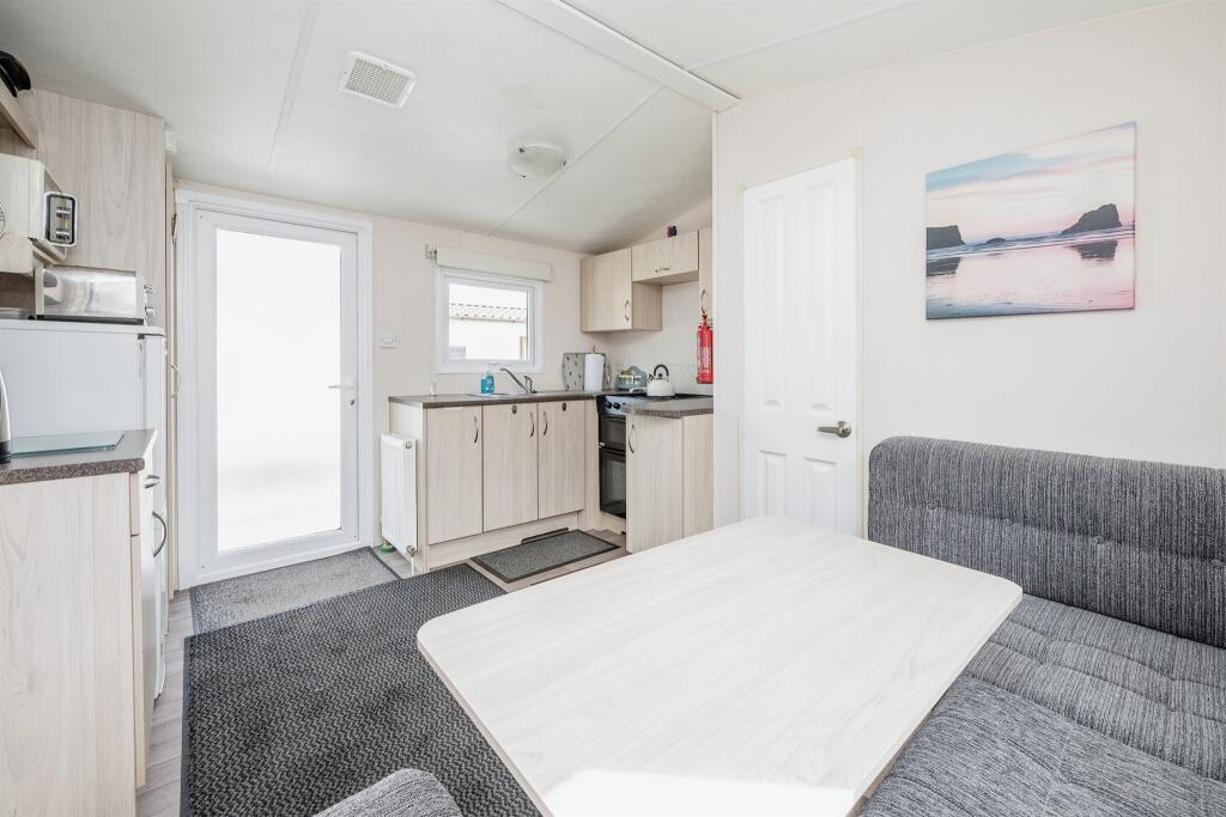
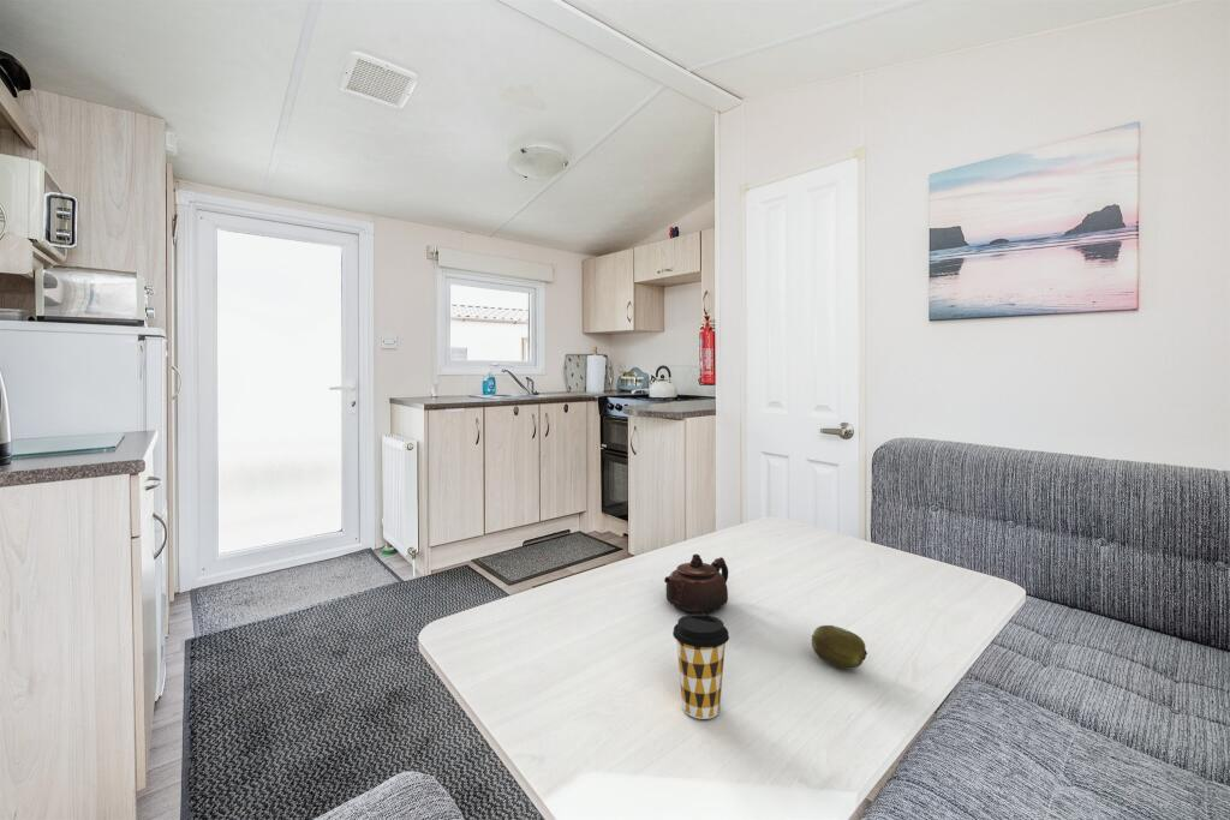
+ teapot (698, 579)
+ coffee cup (700, 665)
+ fruit (837, 646)
